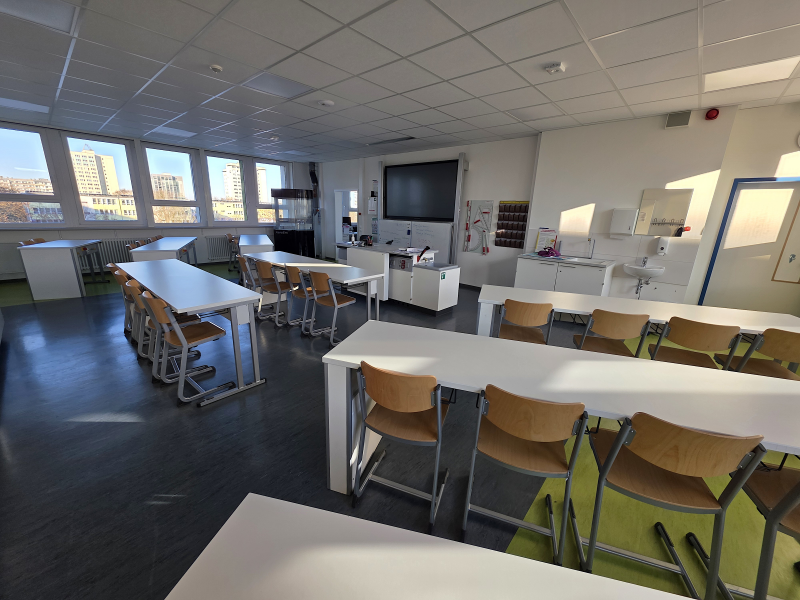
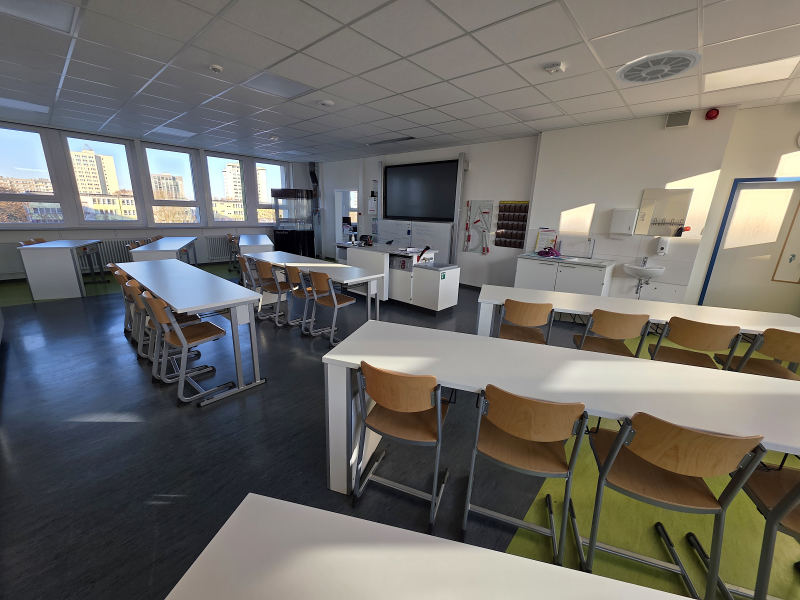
+ ceiling vent (655, 69)
